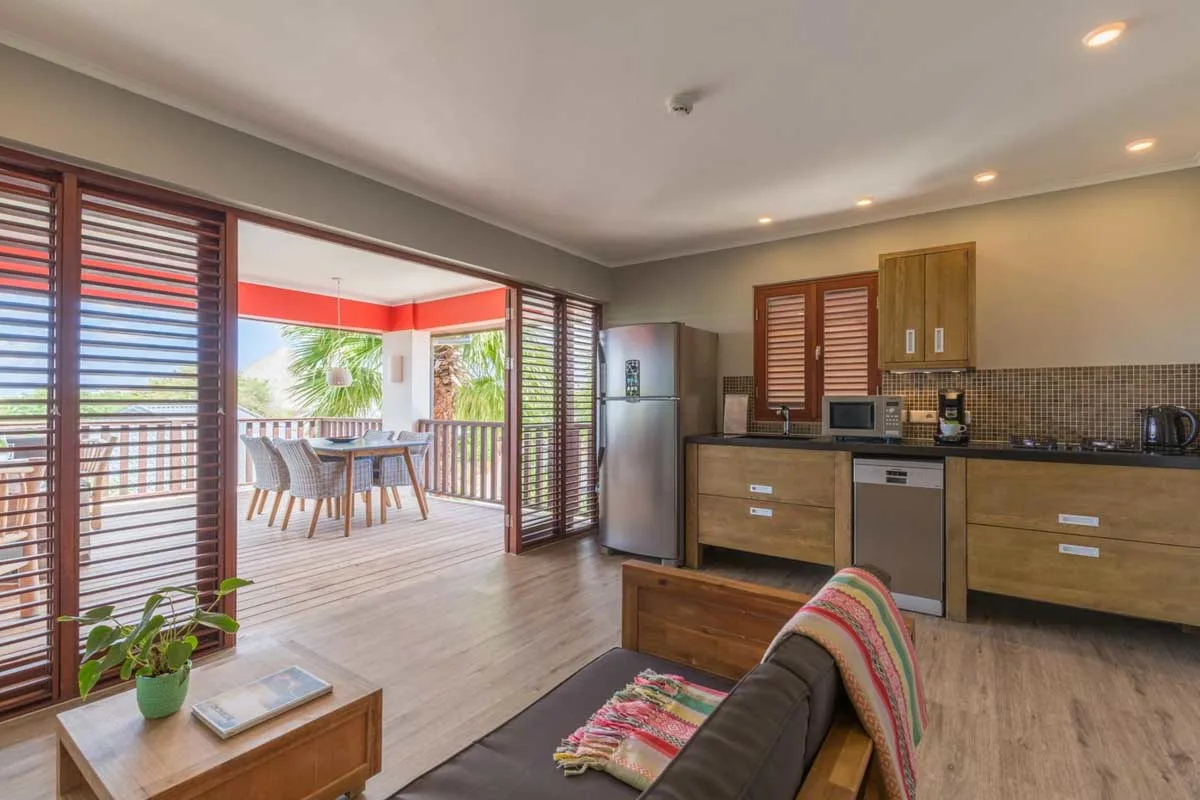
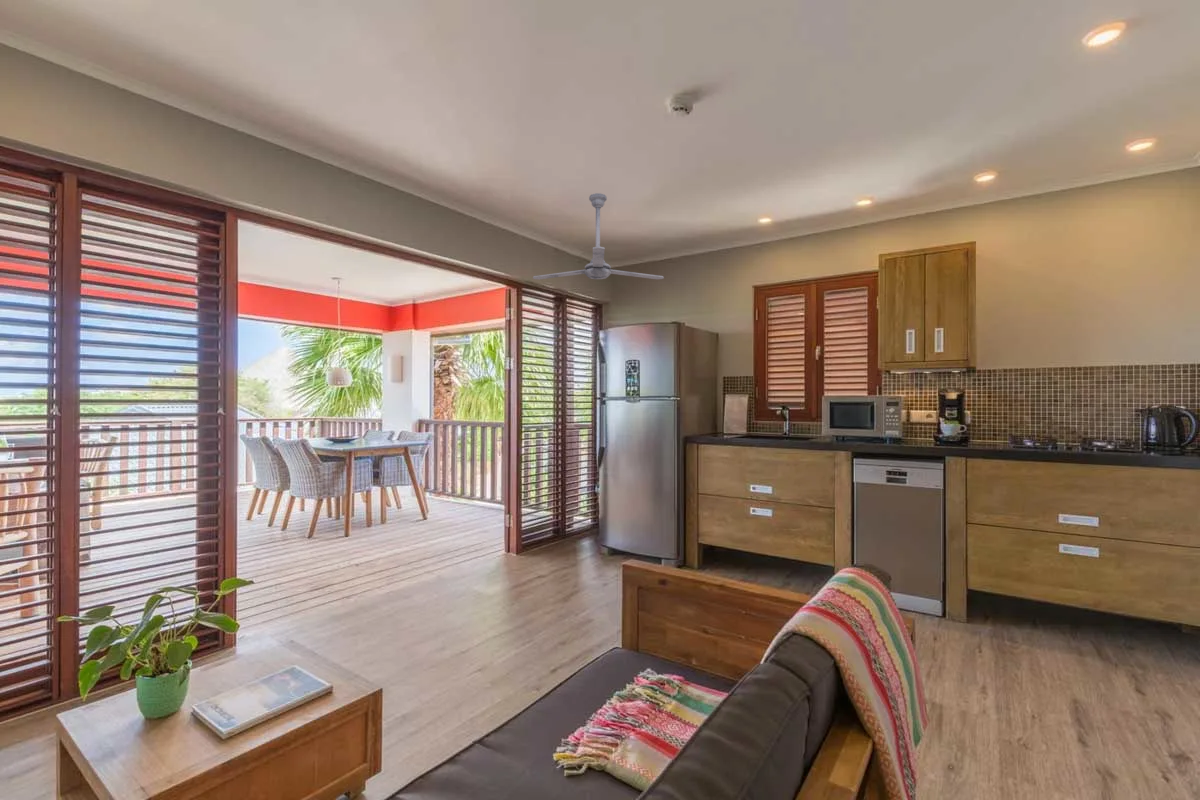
+ ceiling fan (598, 230)
